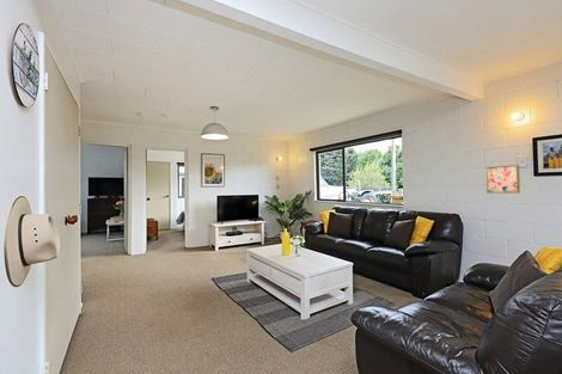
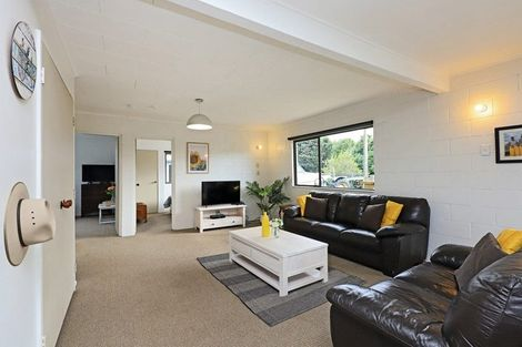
- wall art (502, 179)
